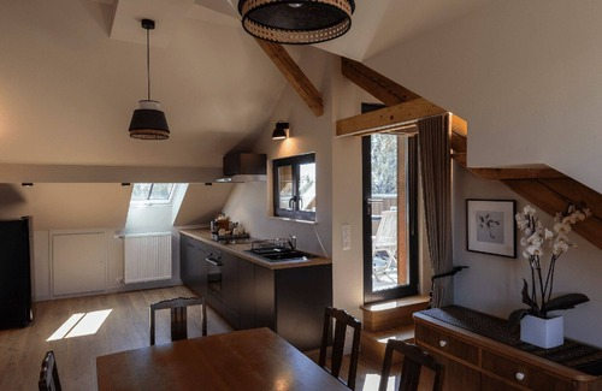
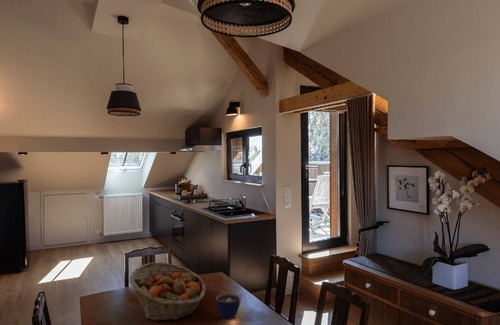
+ cup (229, 304)
+ fruit basket (169, 288)
